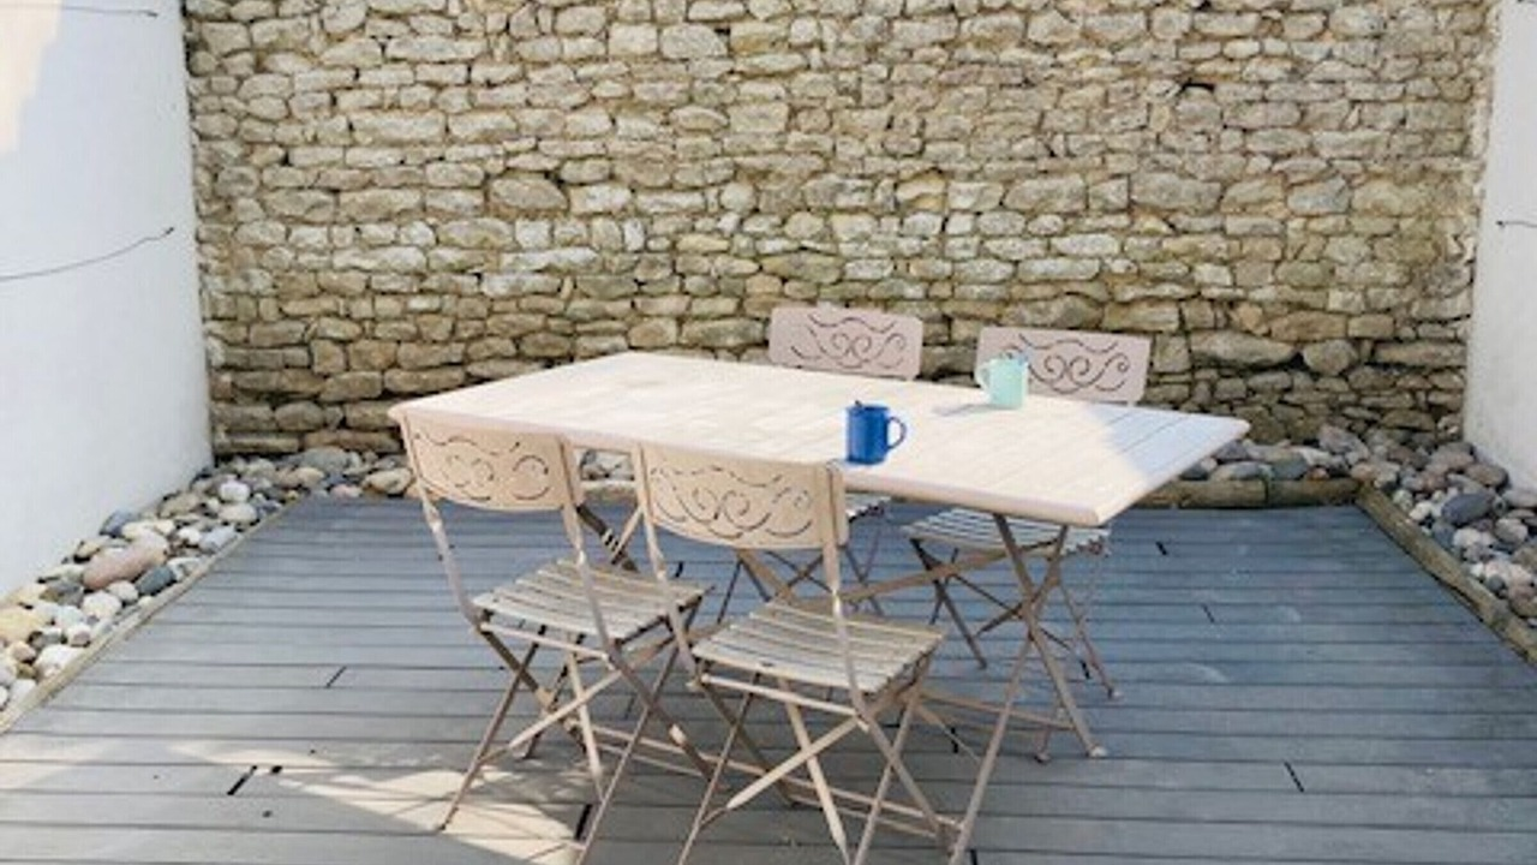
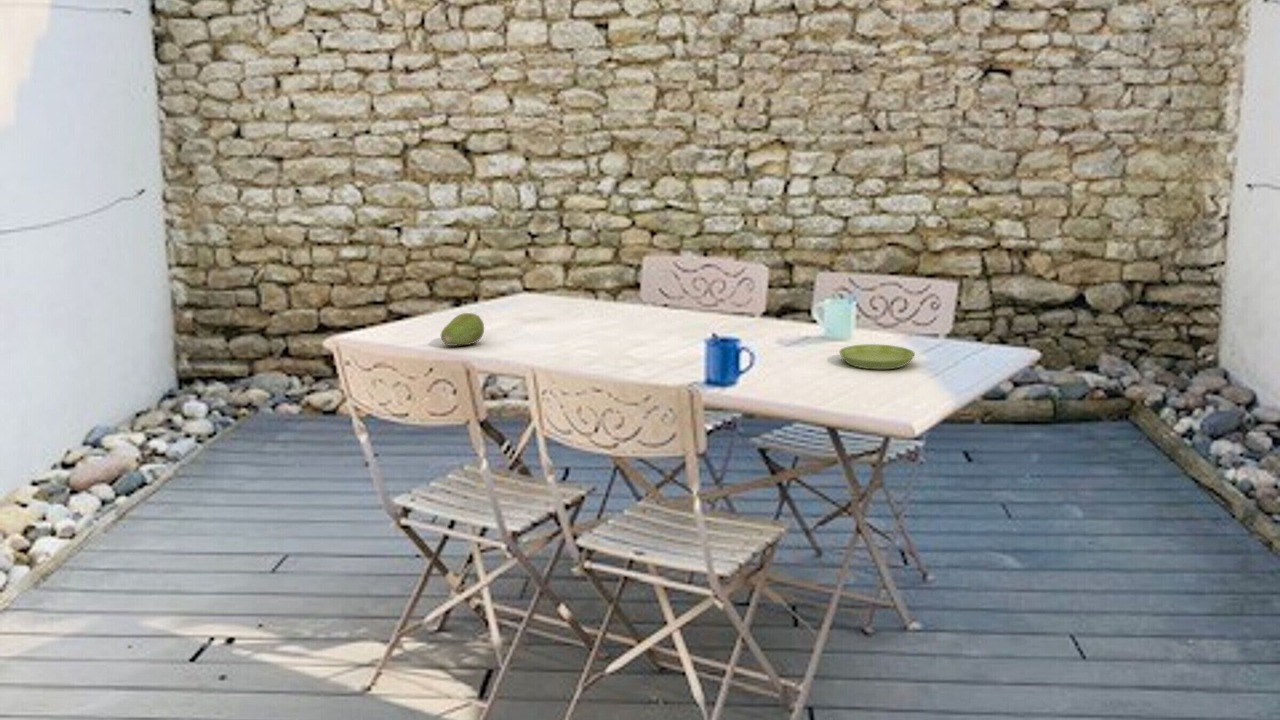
+ fruit (463, 329)
+ saucer (876, 357)
